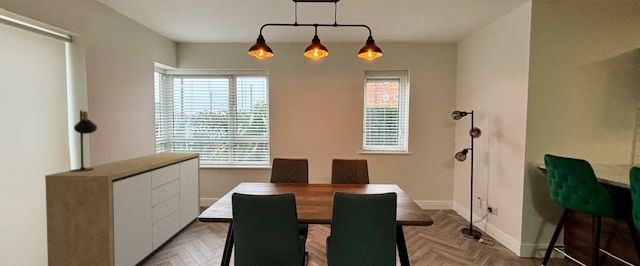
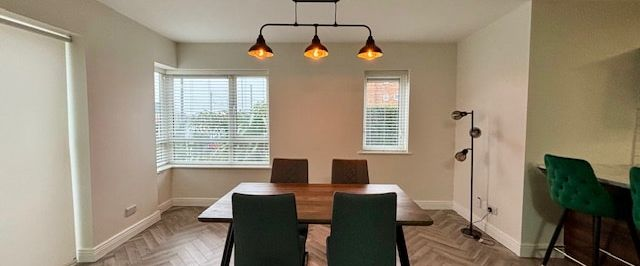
- sideboard (144, 203)
- table lamp (82, 140)
